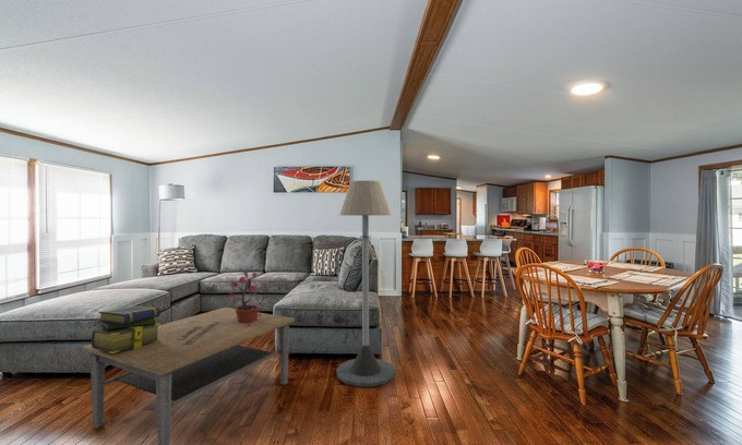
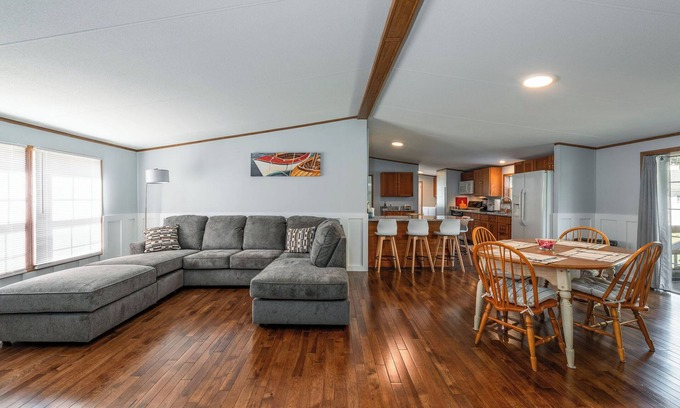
- stack of books (128, 325)
- floor lamp (364, 277)
- coffee table (202, 365)
- potted plant (249, 297)
